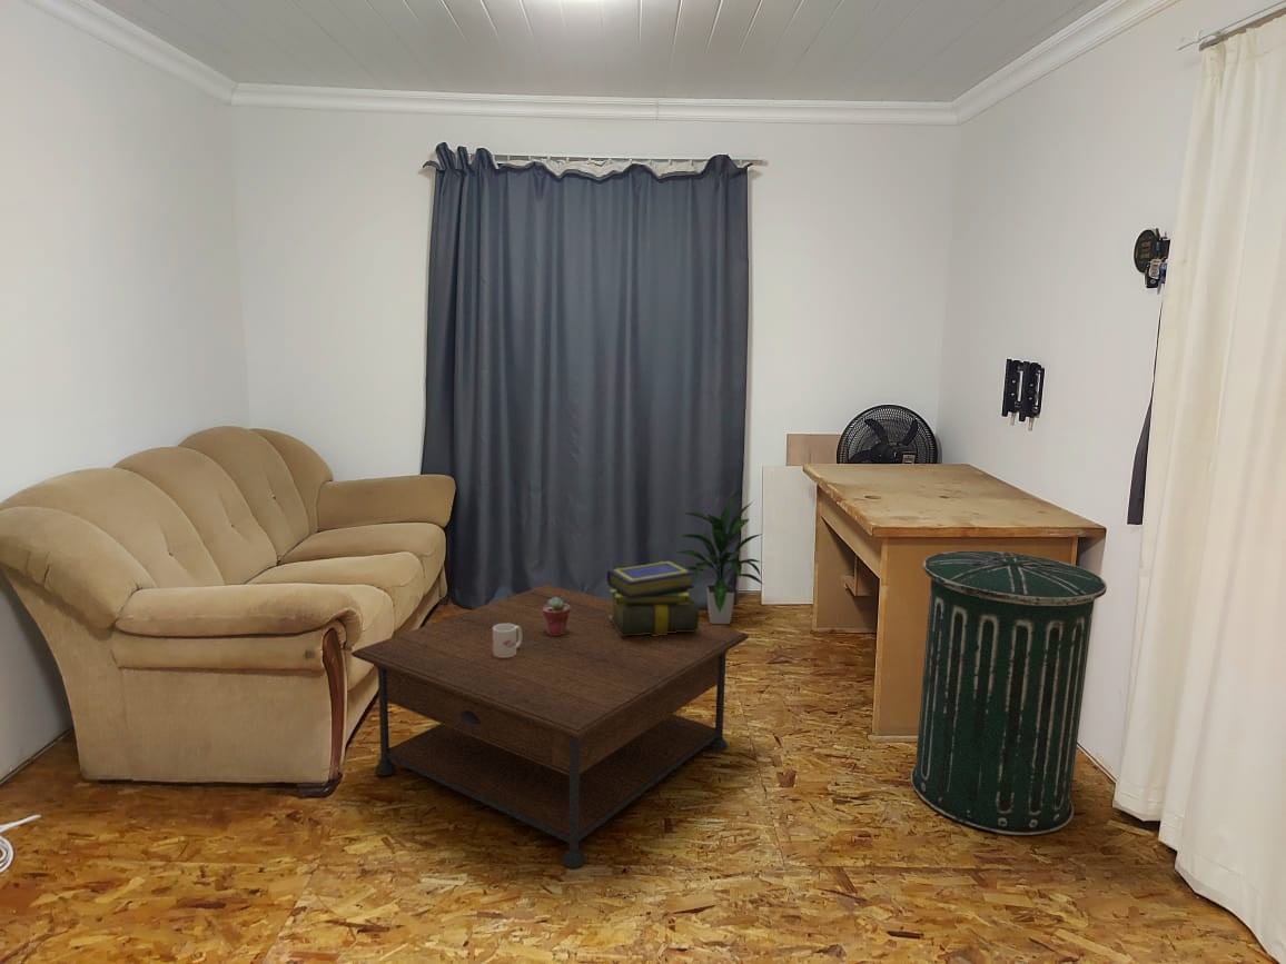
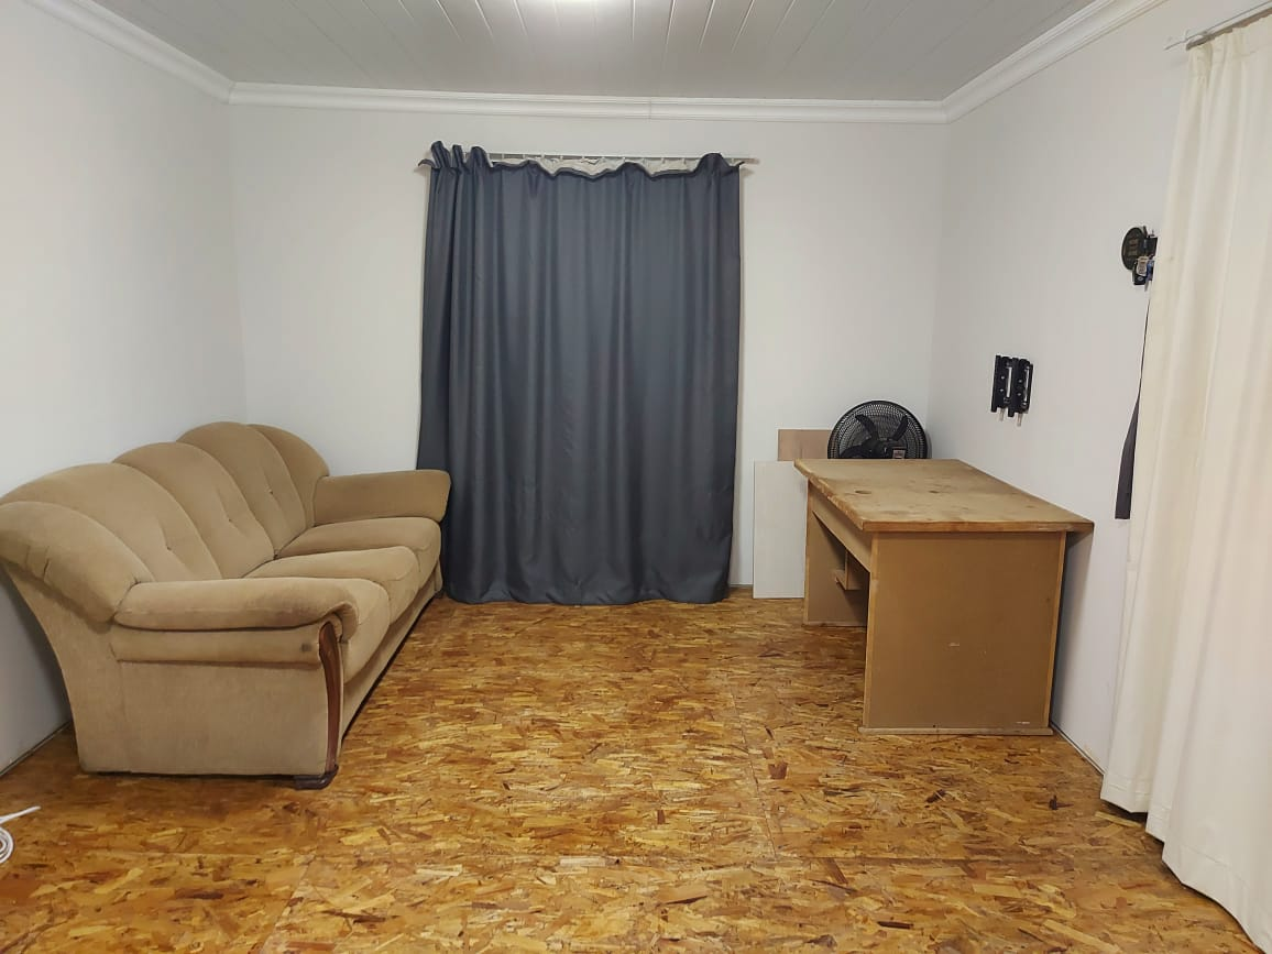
- stack of books (651, 597)
- potted succulent (556, 614)
- indoor plant (719, 561)
- mug (508, 638)
- coffee table (557, 700)
- trash can (1000, 676)
